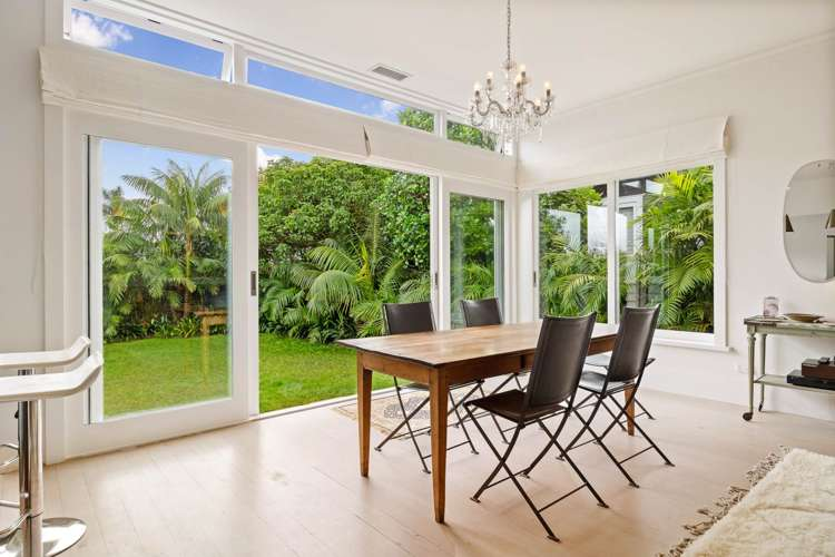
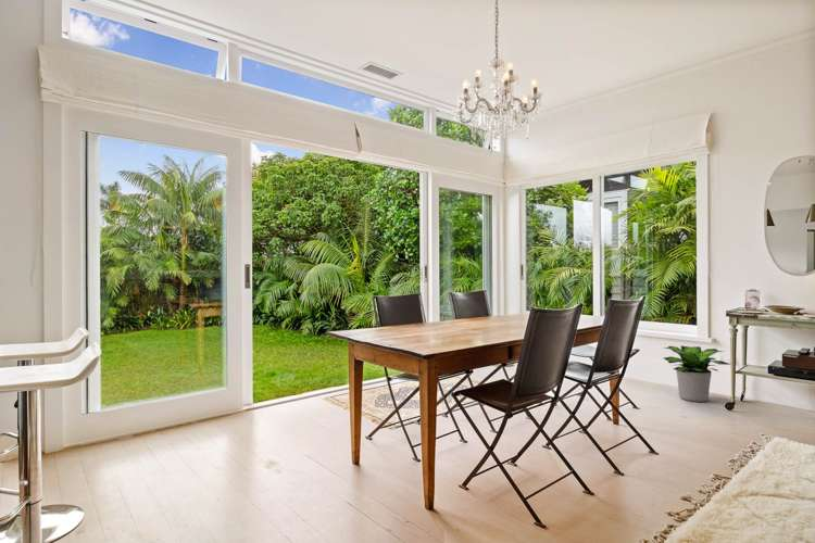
+ potted plant (697, 374)
